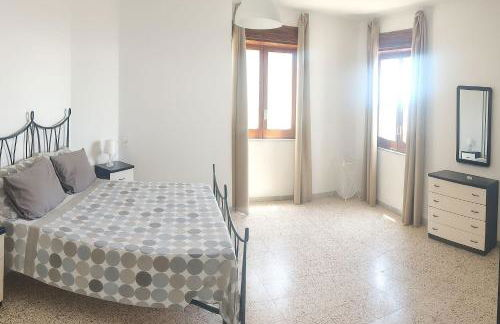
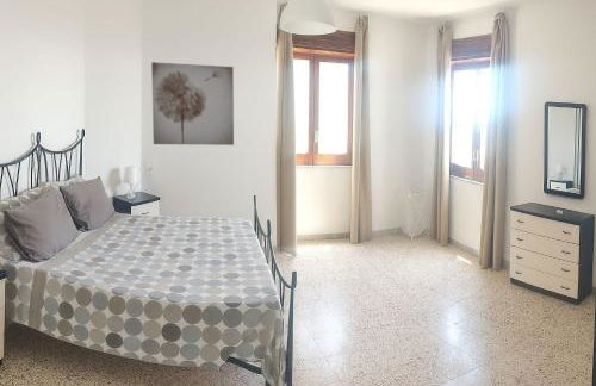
+ wall art (193, 105)
